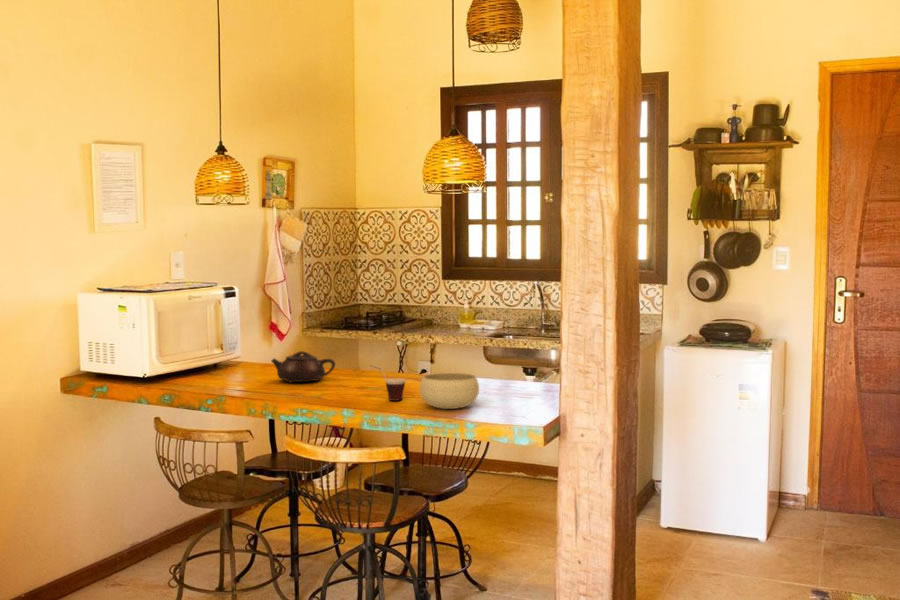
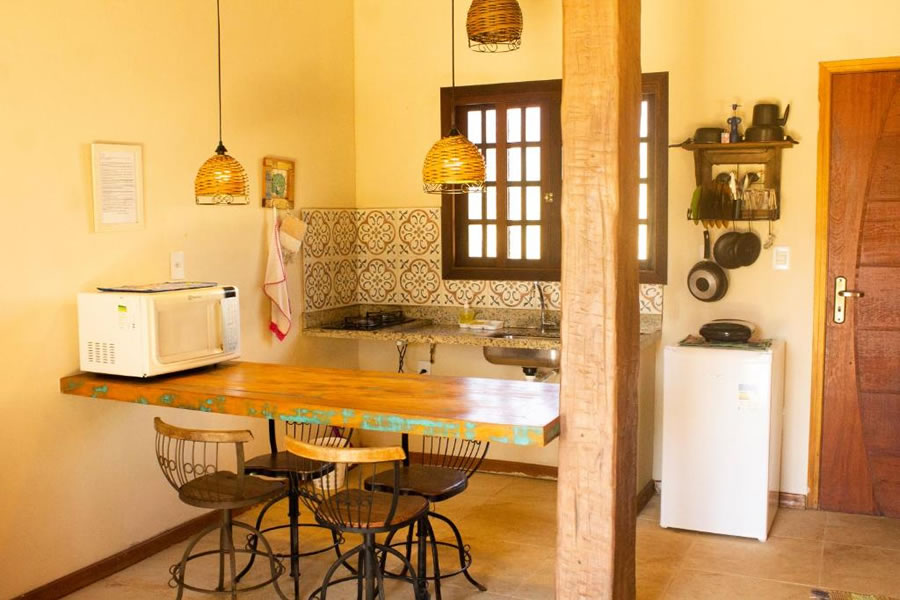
- teapot (302, 366)
- cup (387, 382)
- bowl (449, 391)
